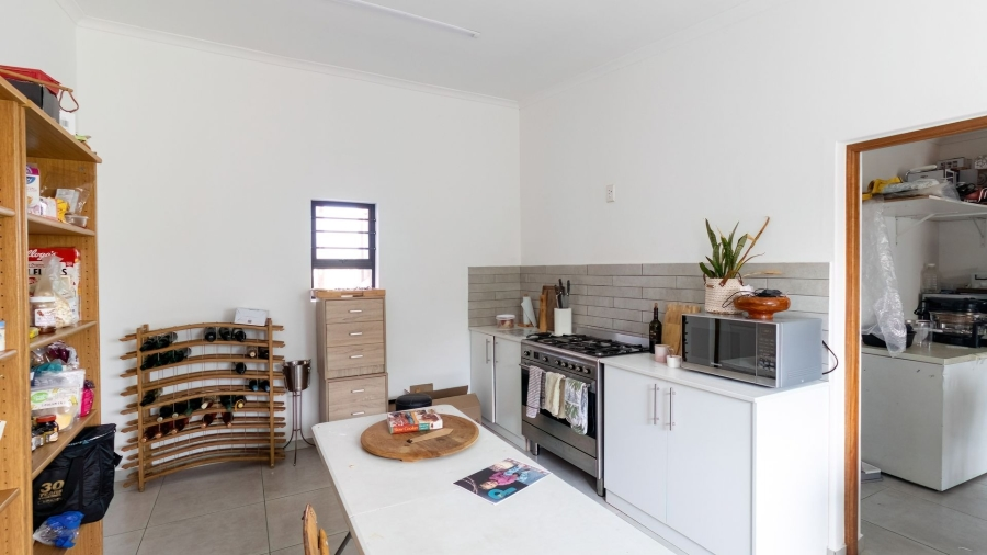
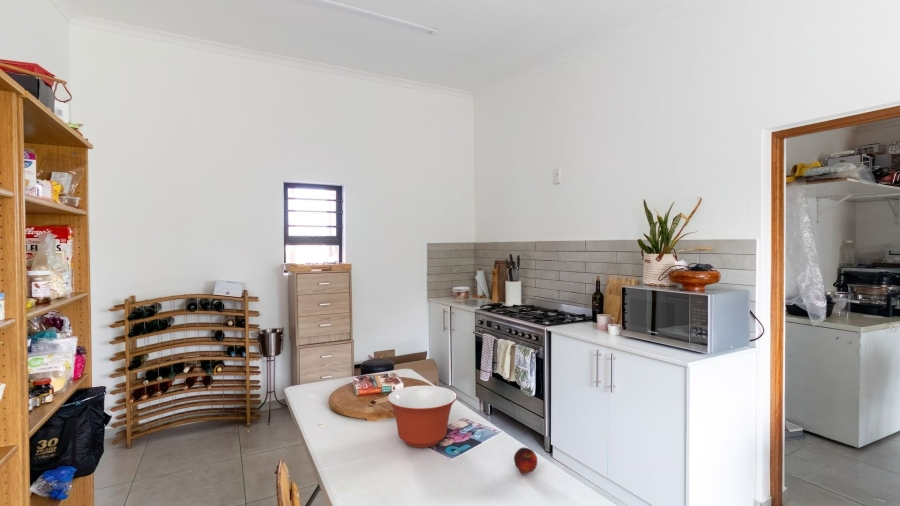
+ apple (525, 461)
+ mixing bowl (422, 417)
